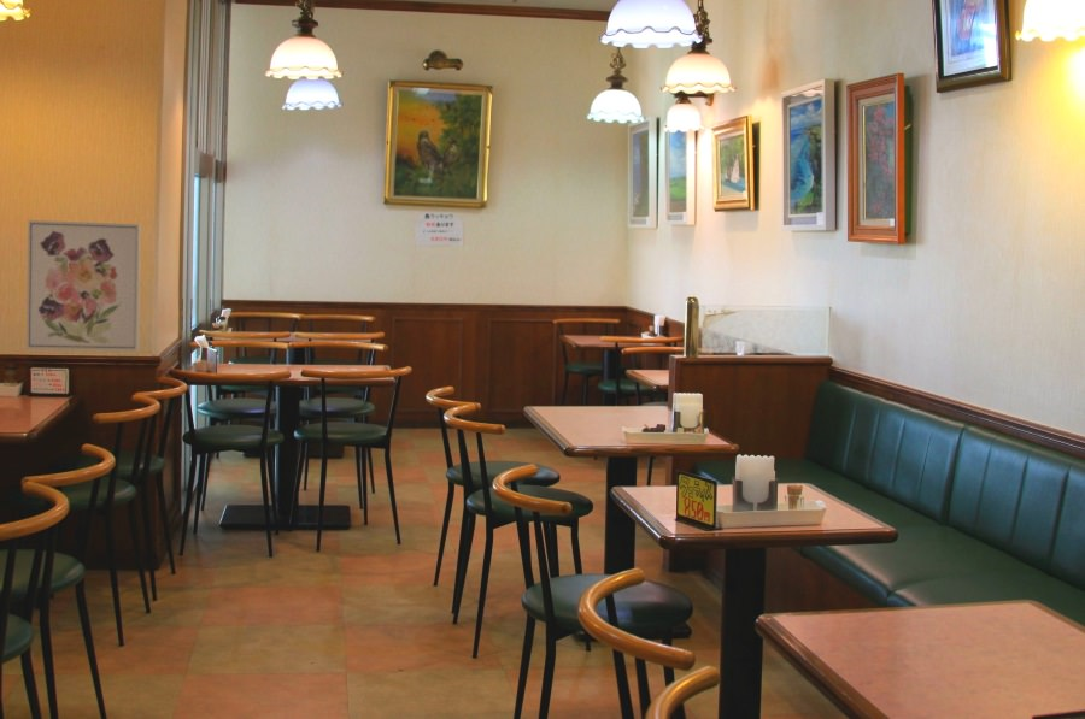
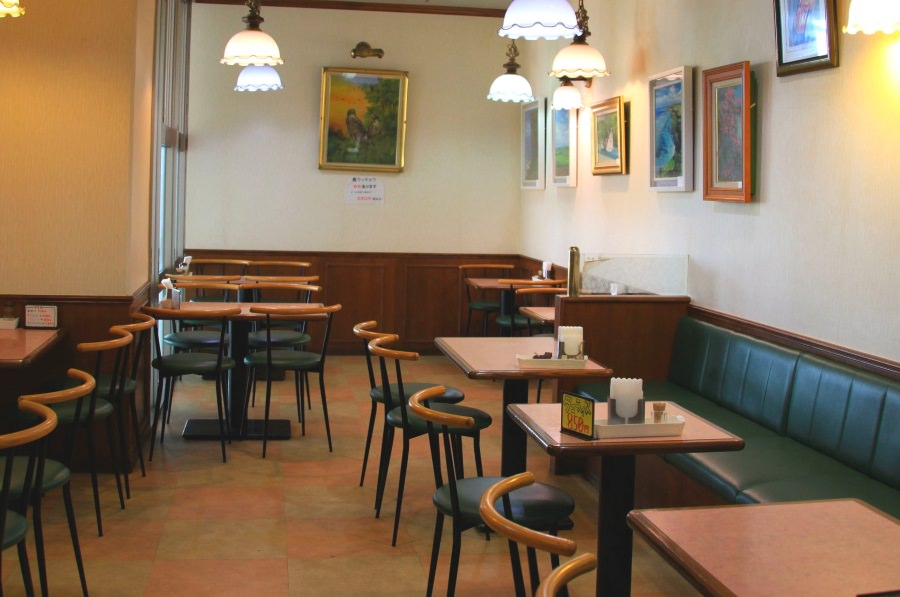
- wall art (83, 285)
